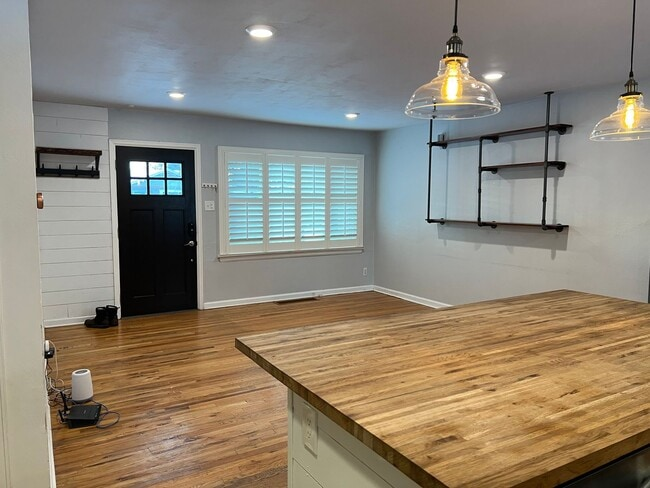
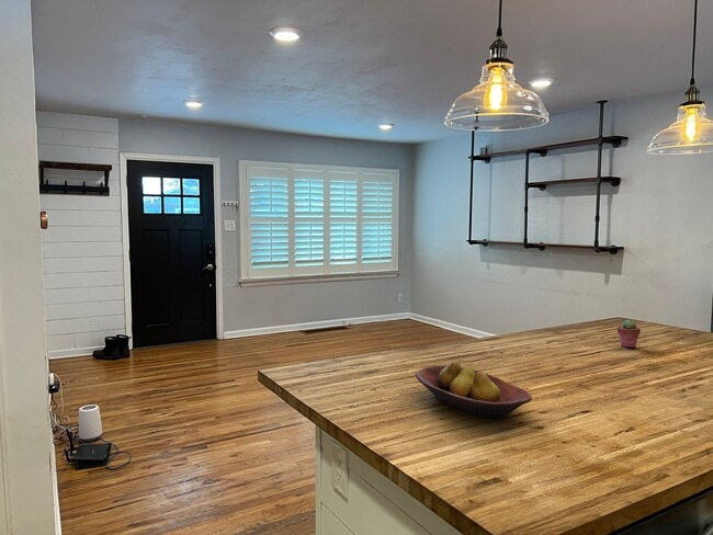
+ fruit bowl (468, 385)
+ potted succulent (629, 332)
